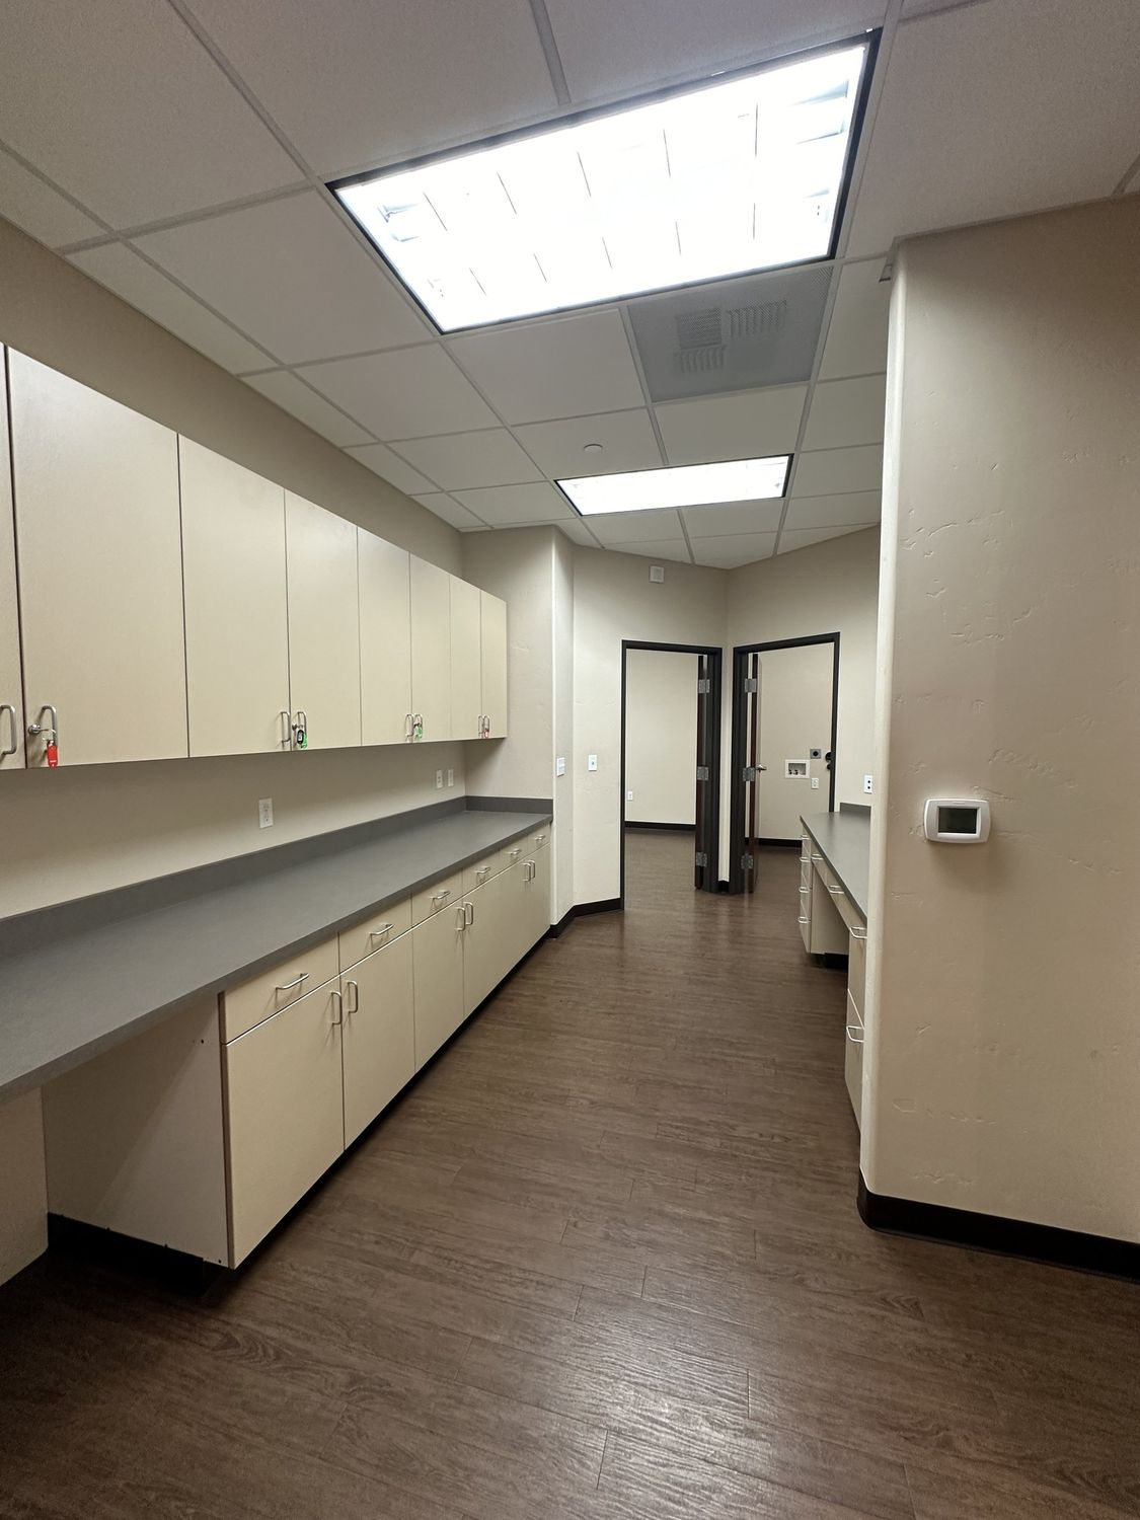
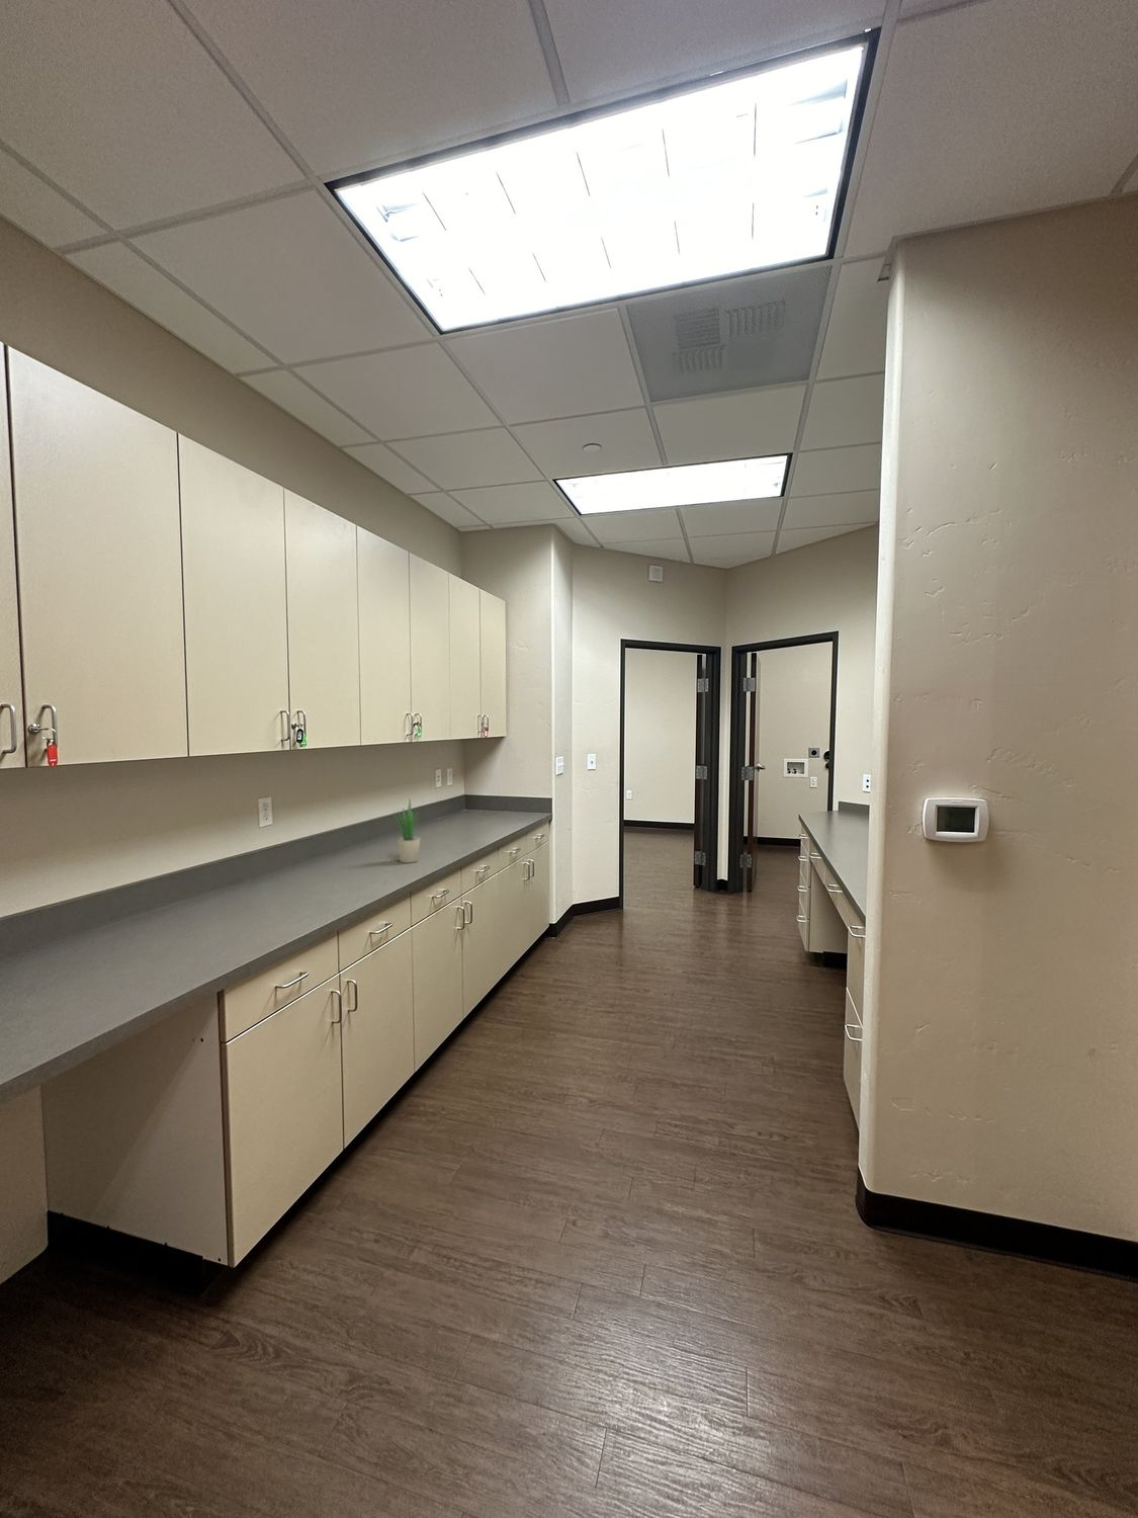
+ potted plant (406, 830)
